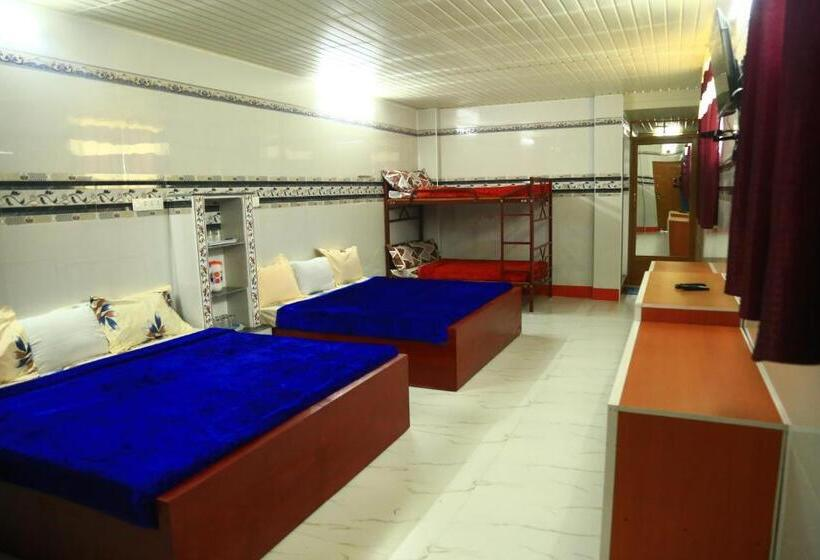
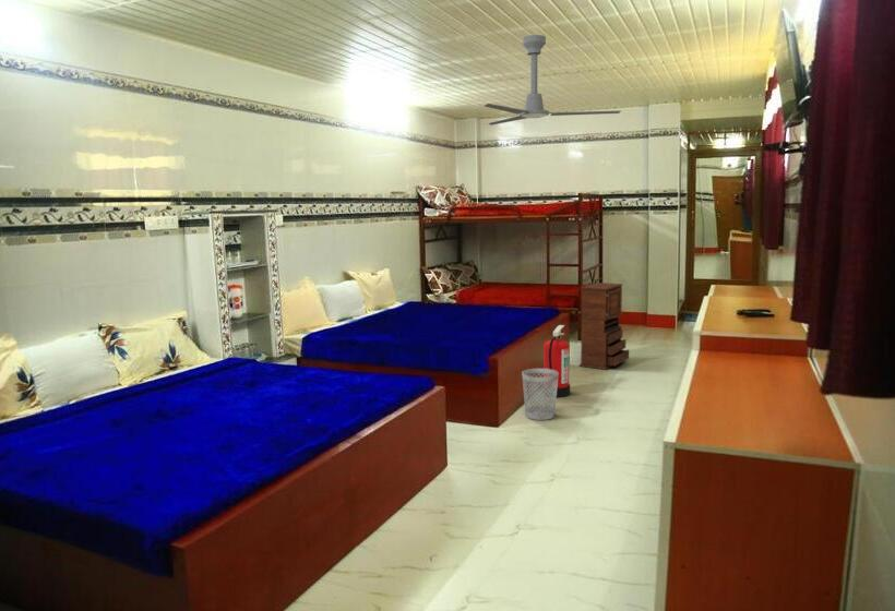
+ ceiling fan (536, 76)
+ wastebasket (539, 394)
+ chest of drawers (606, 325)
+ fire extinguisher (556, 360)
